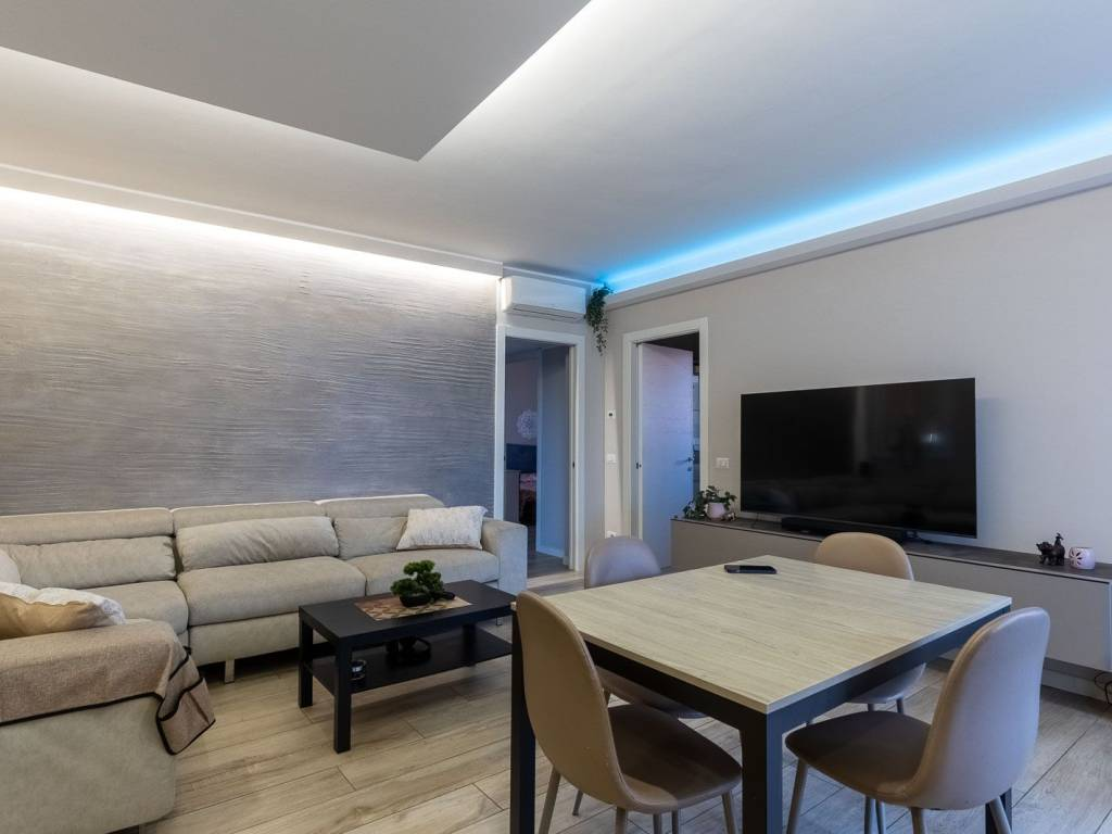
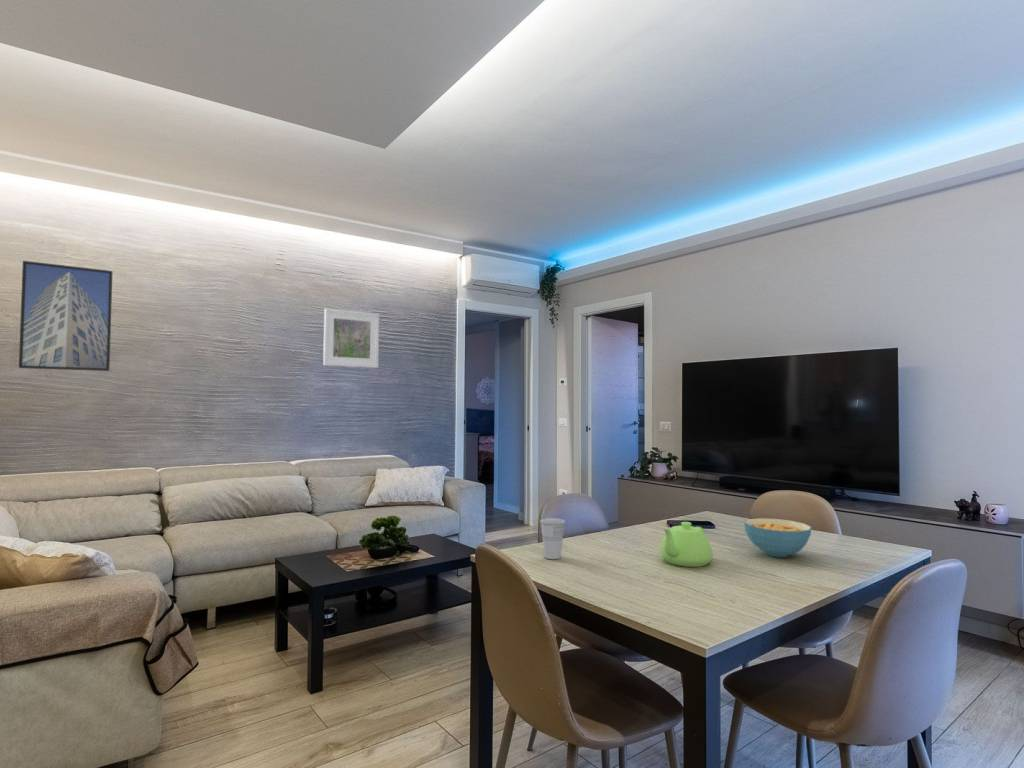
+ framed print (67, 317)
+ cereal bowl (777, 539)
+ teapot (684, 542)
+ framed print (351, 338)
+ cup (552, 538)
